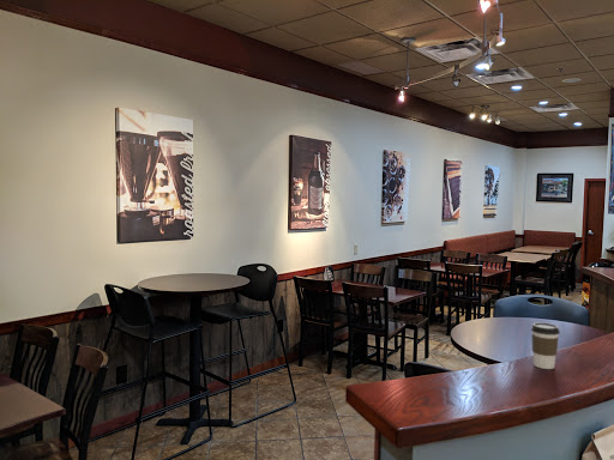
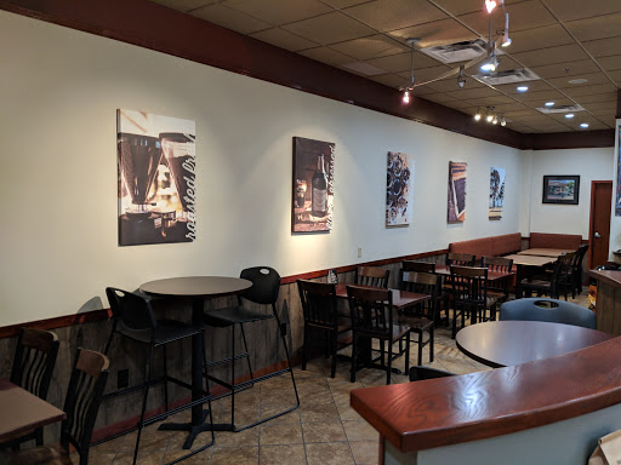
- coffee cup (544, 345)
